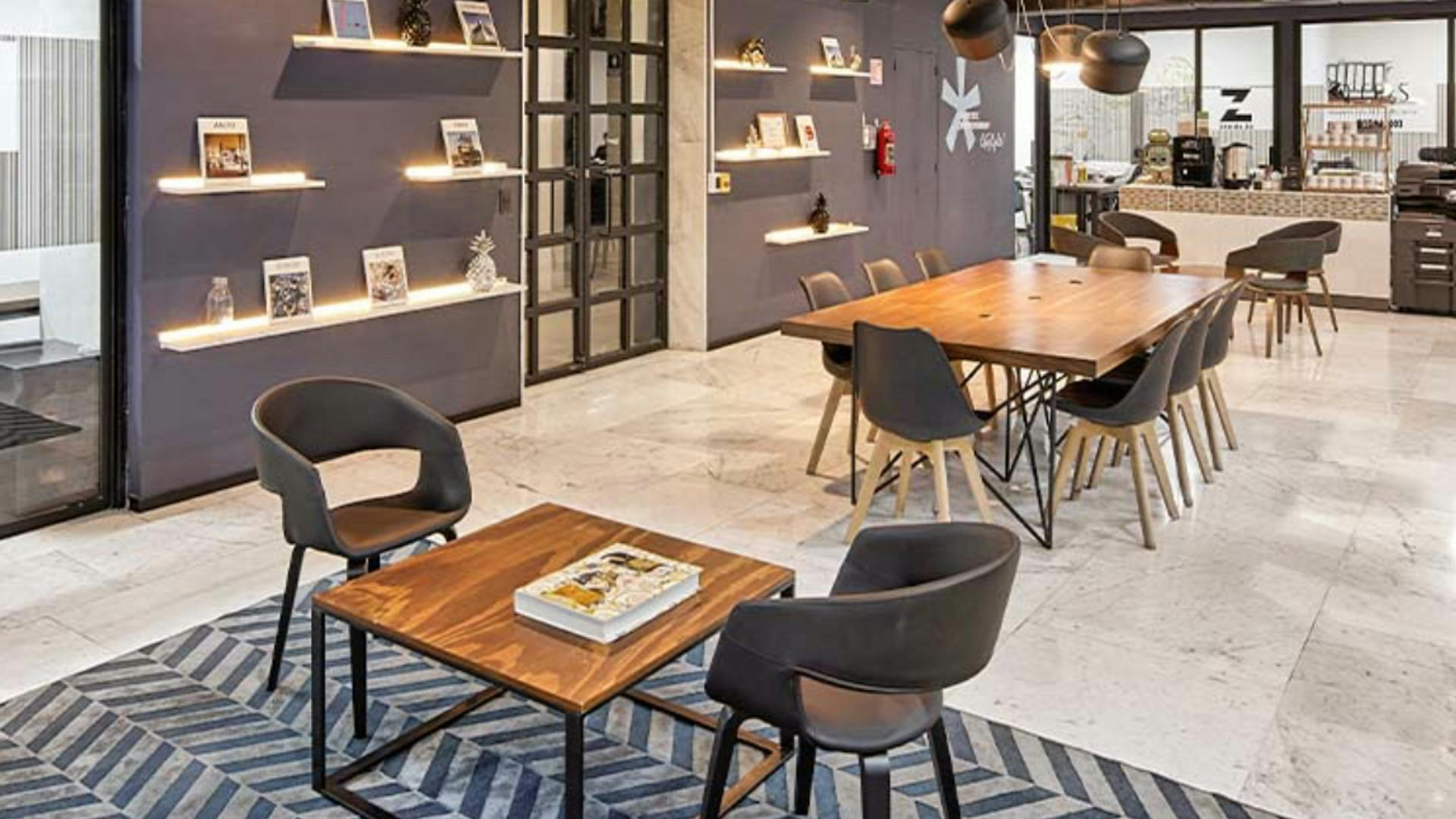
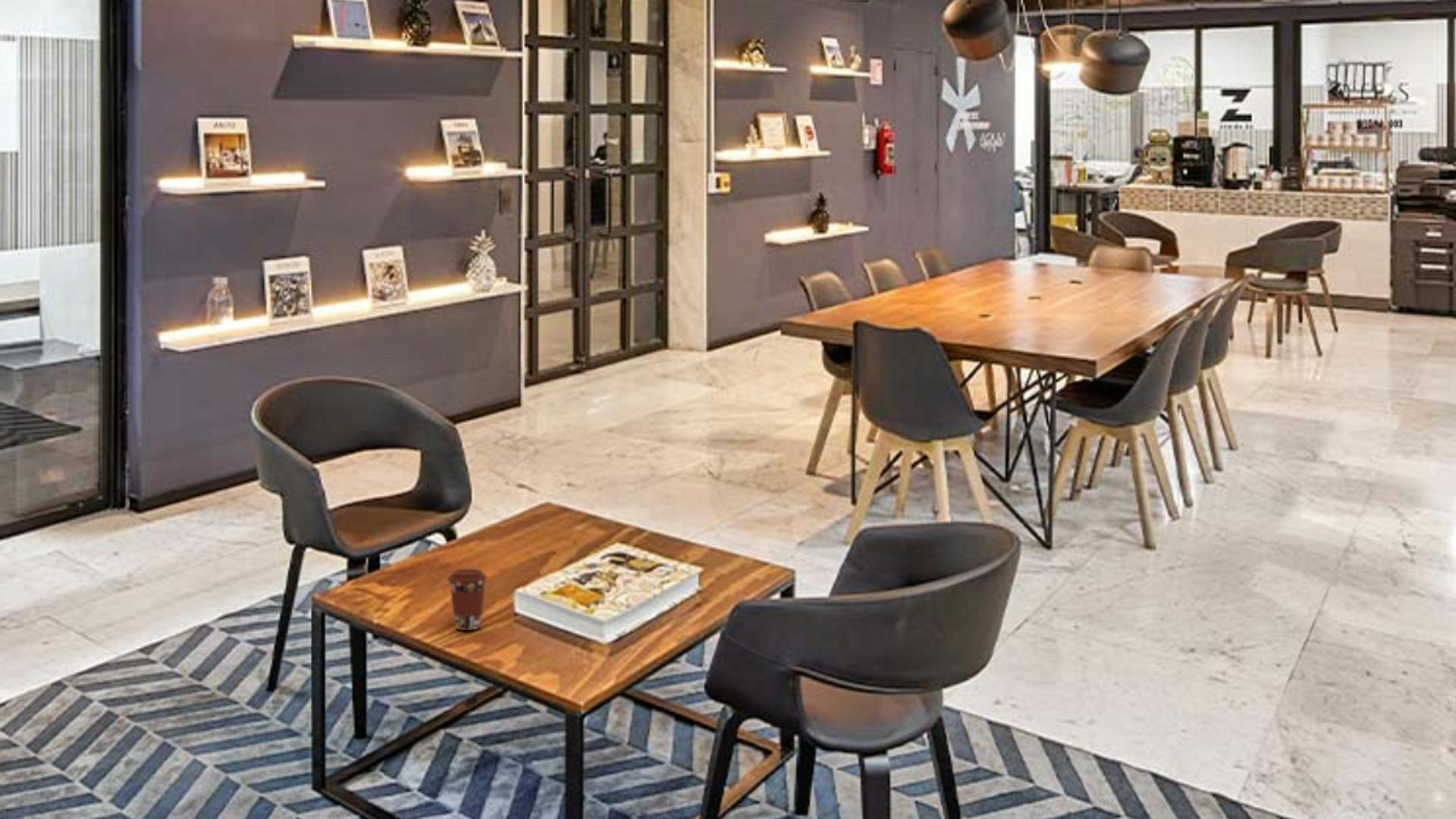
+ coffee cup (467, 599)
